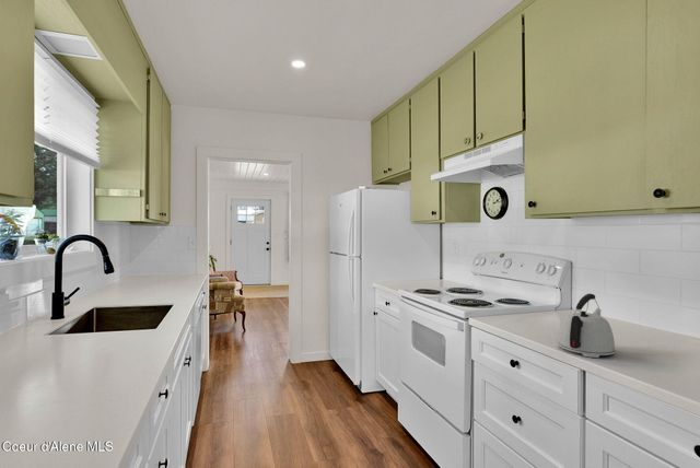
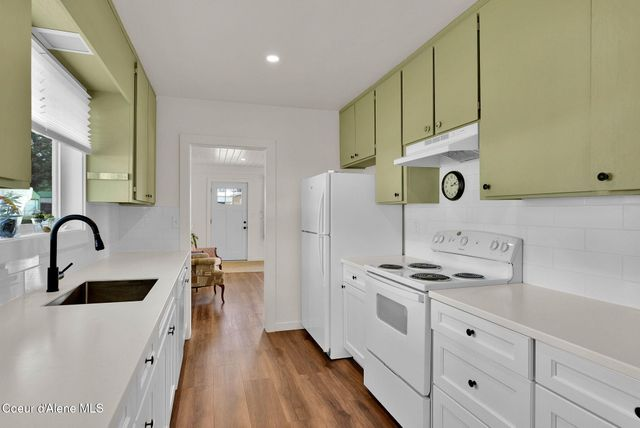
- kettle (586, 321)
